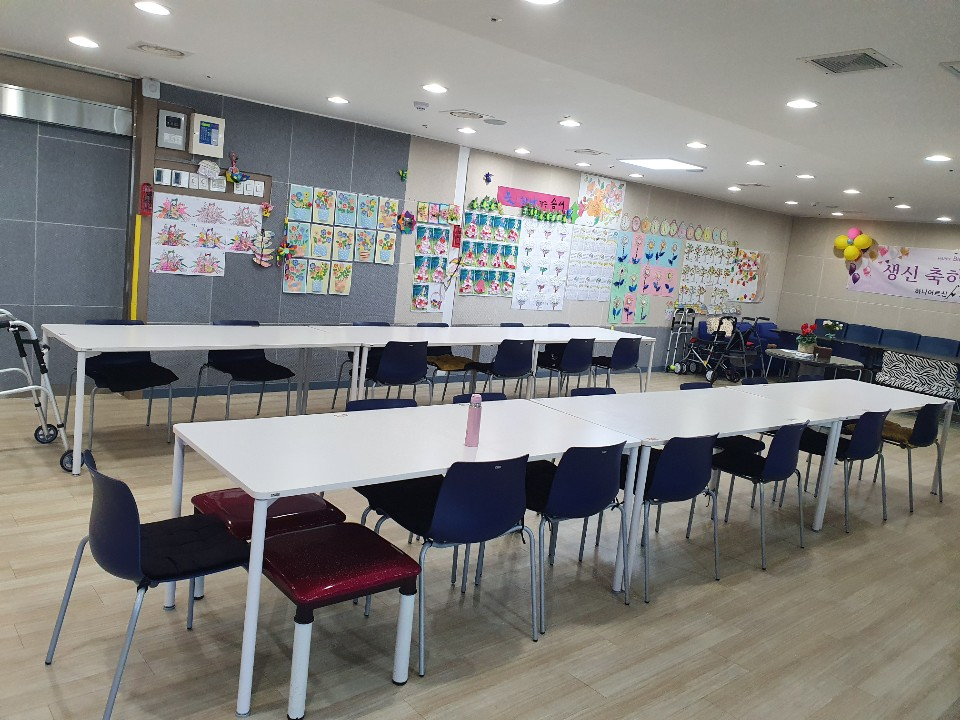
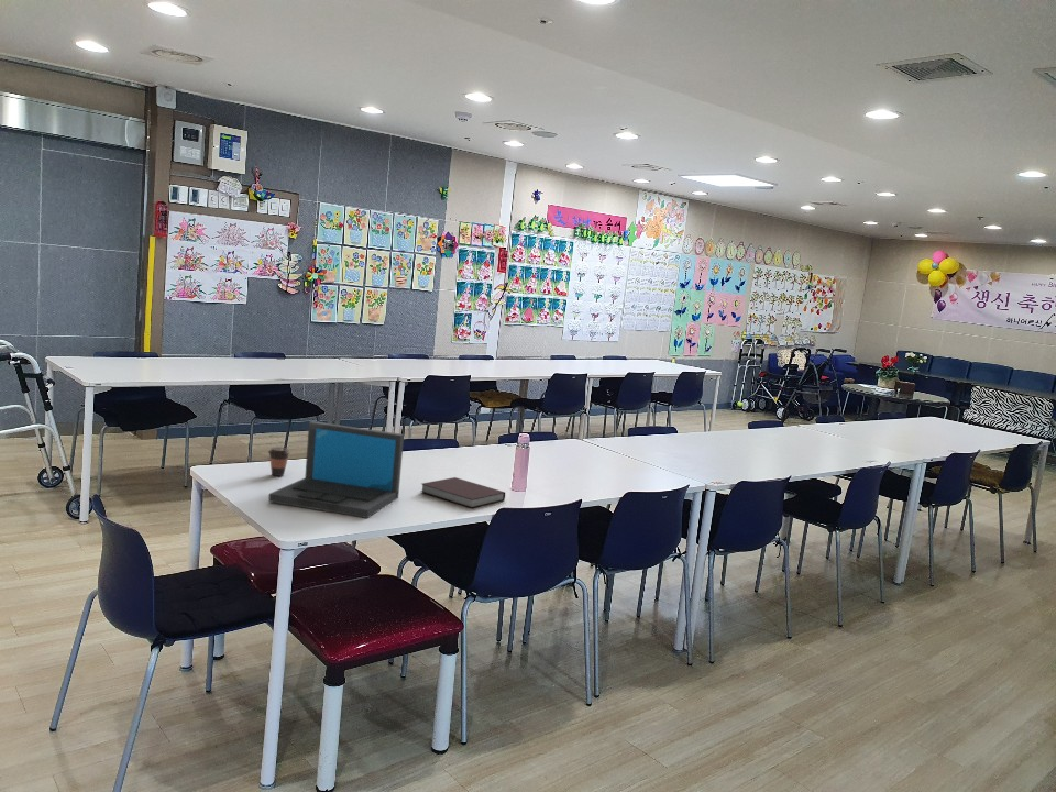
+ coffee cup (278, 461)
+ laptop (338, 466)
+ notebook (462, 492)
